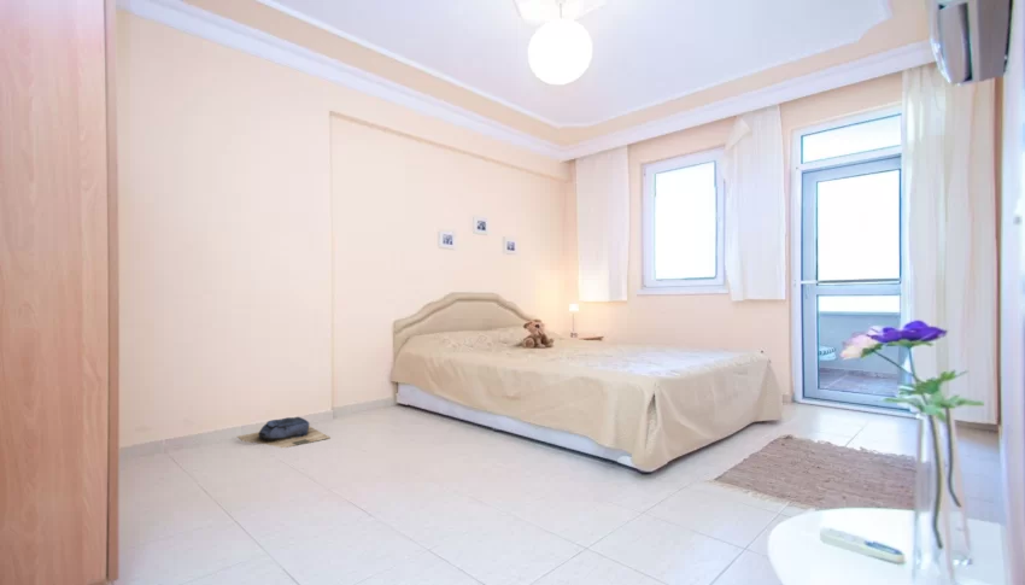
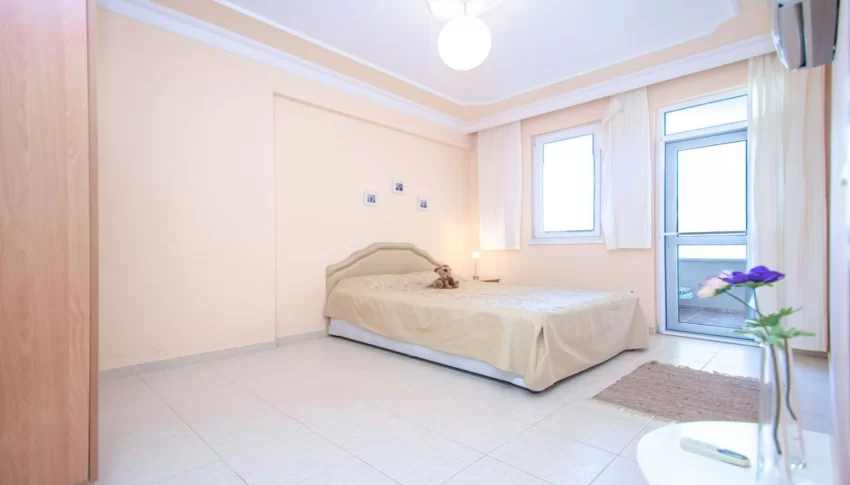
- backpack (283, 428)
